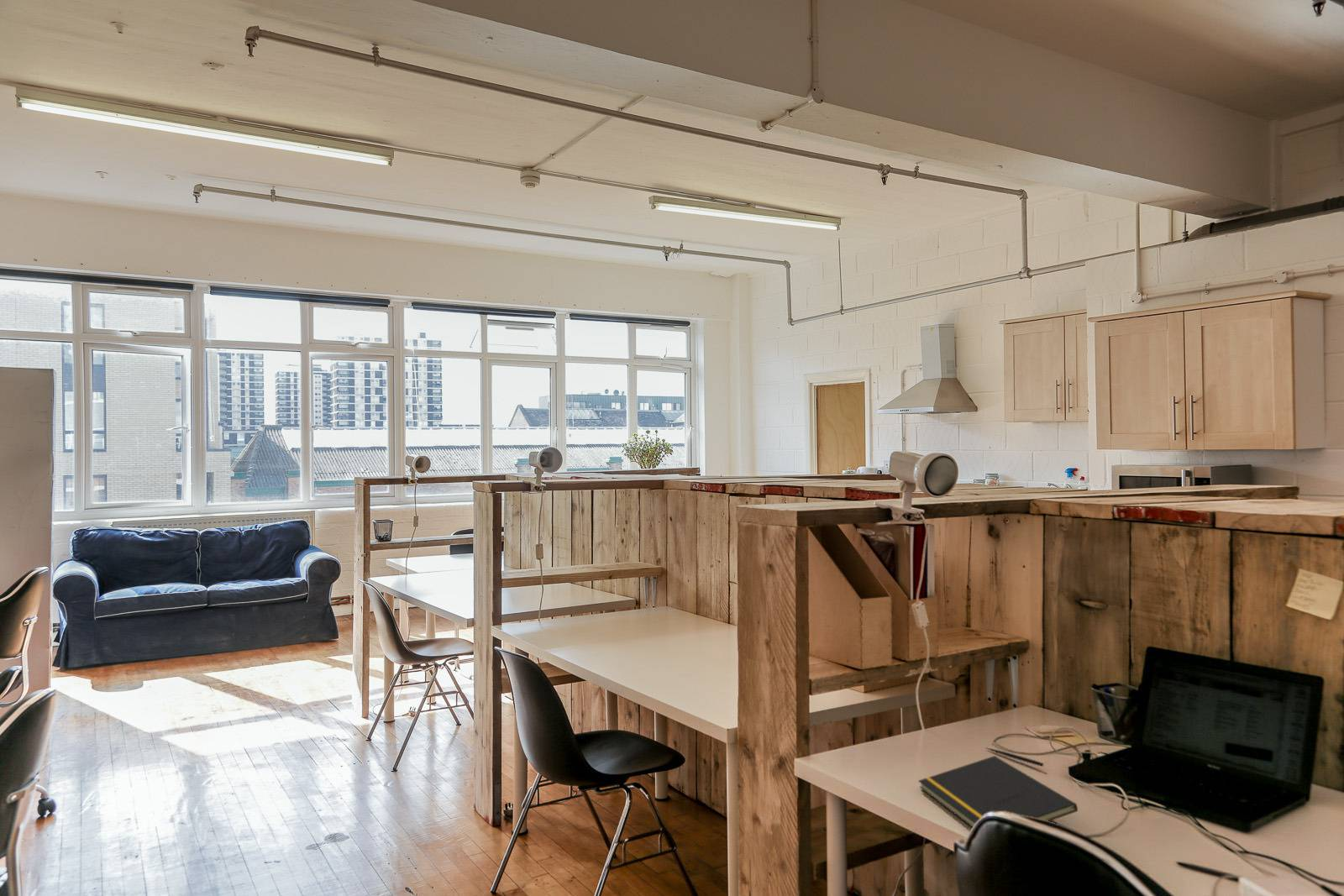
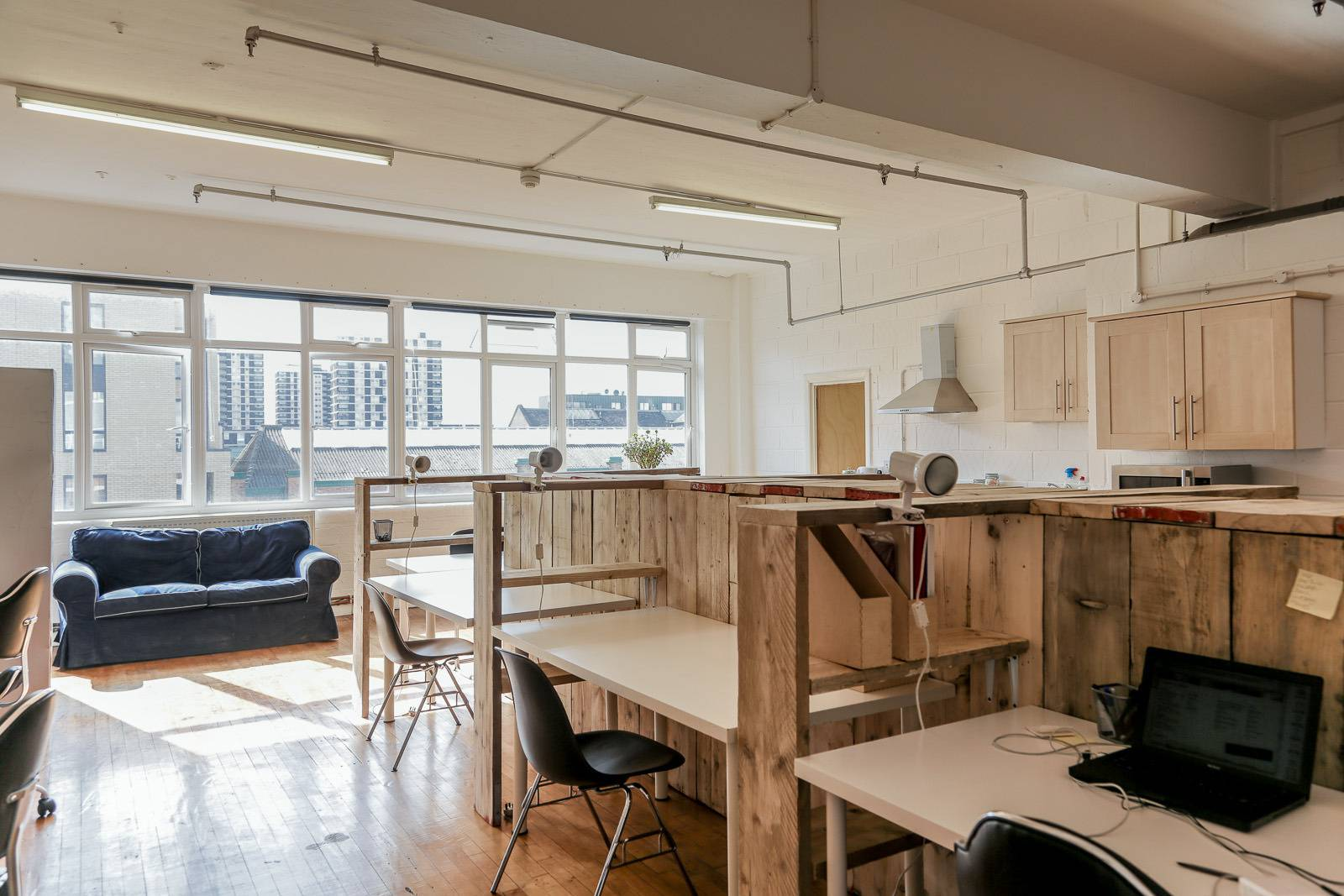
- pen (1013, 755)
- notepad (993, 794)
